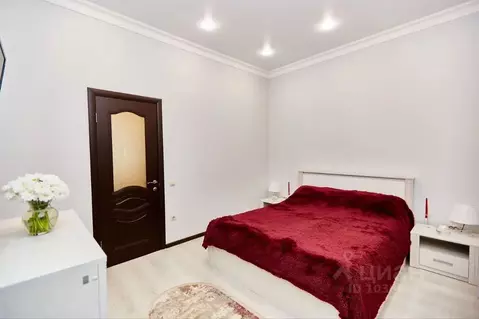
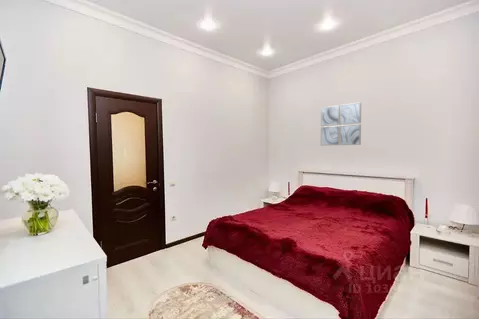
+ wall art (339, 124)
